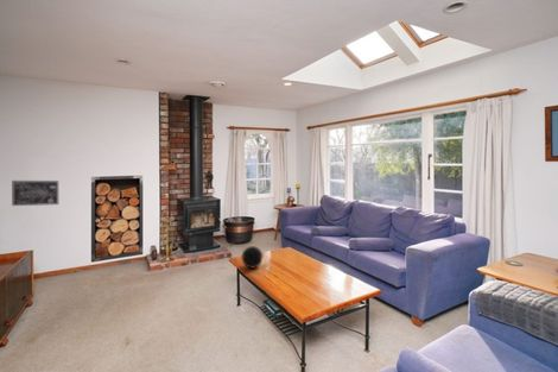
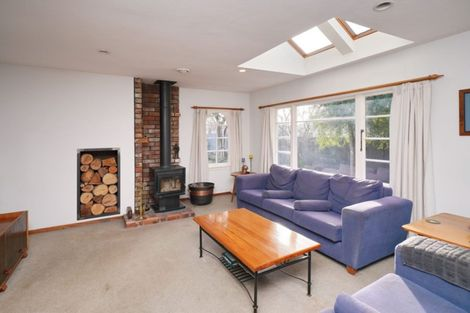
- decorative orb (252, 257)
- wall art (36, 193)
